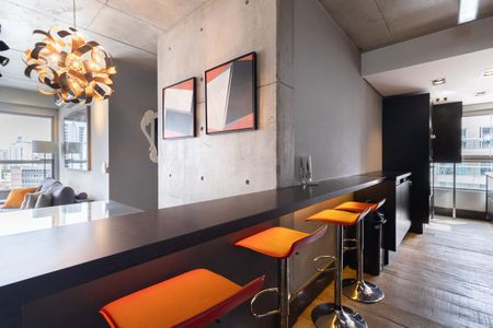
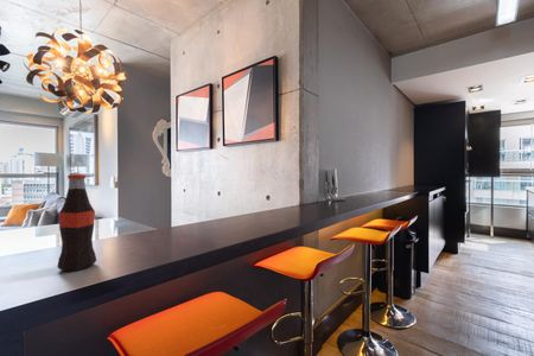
+ bottle (77, 220)
